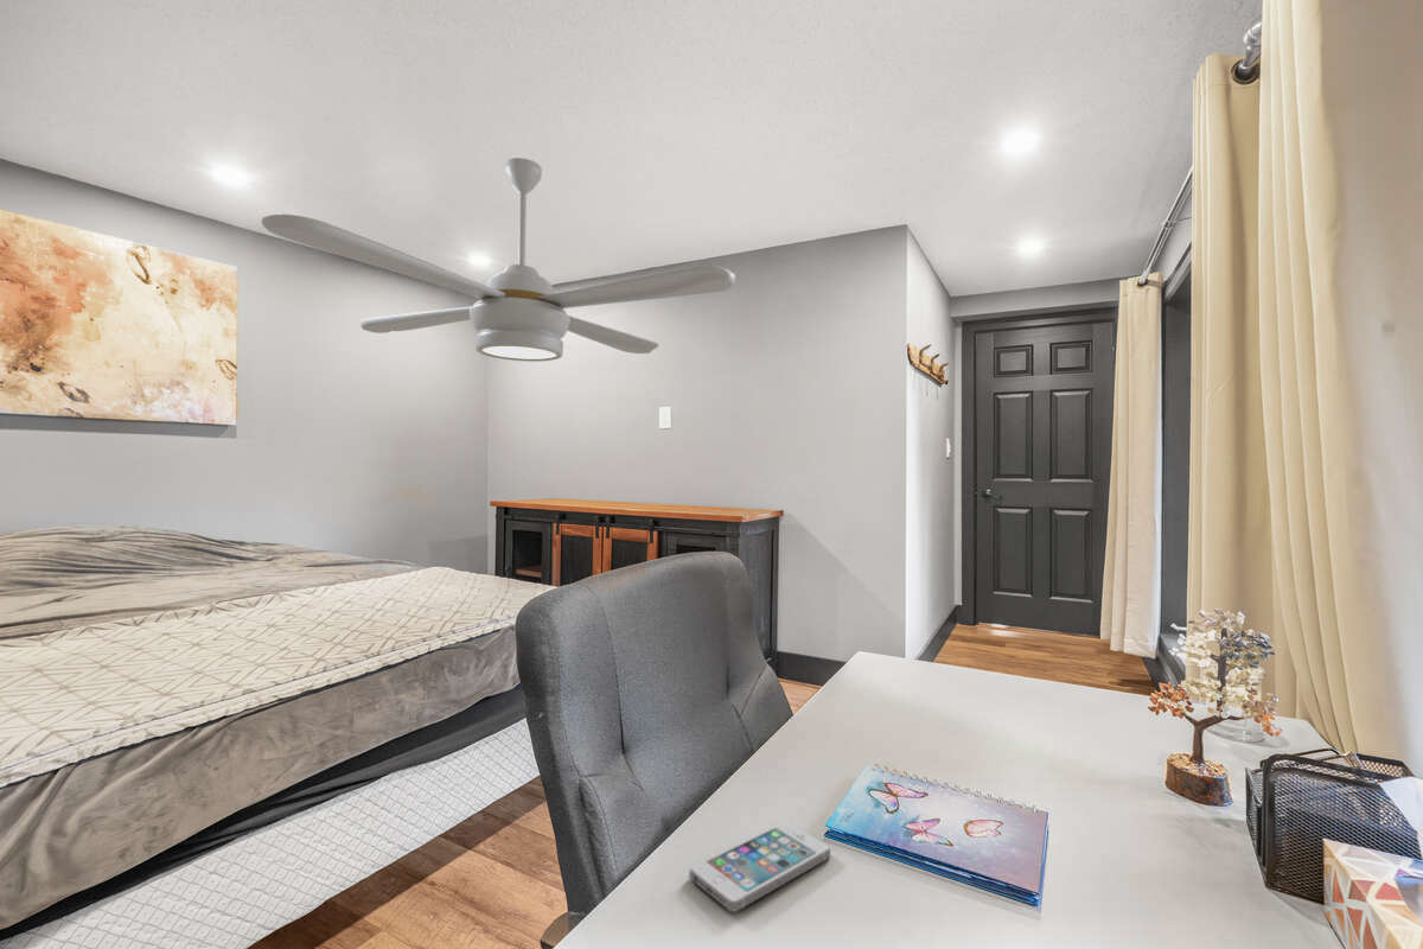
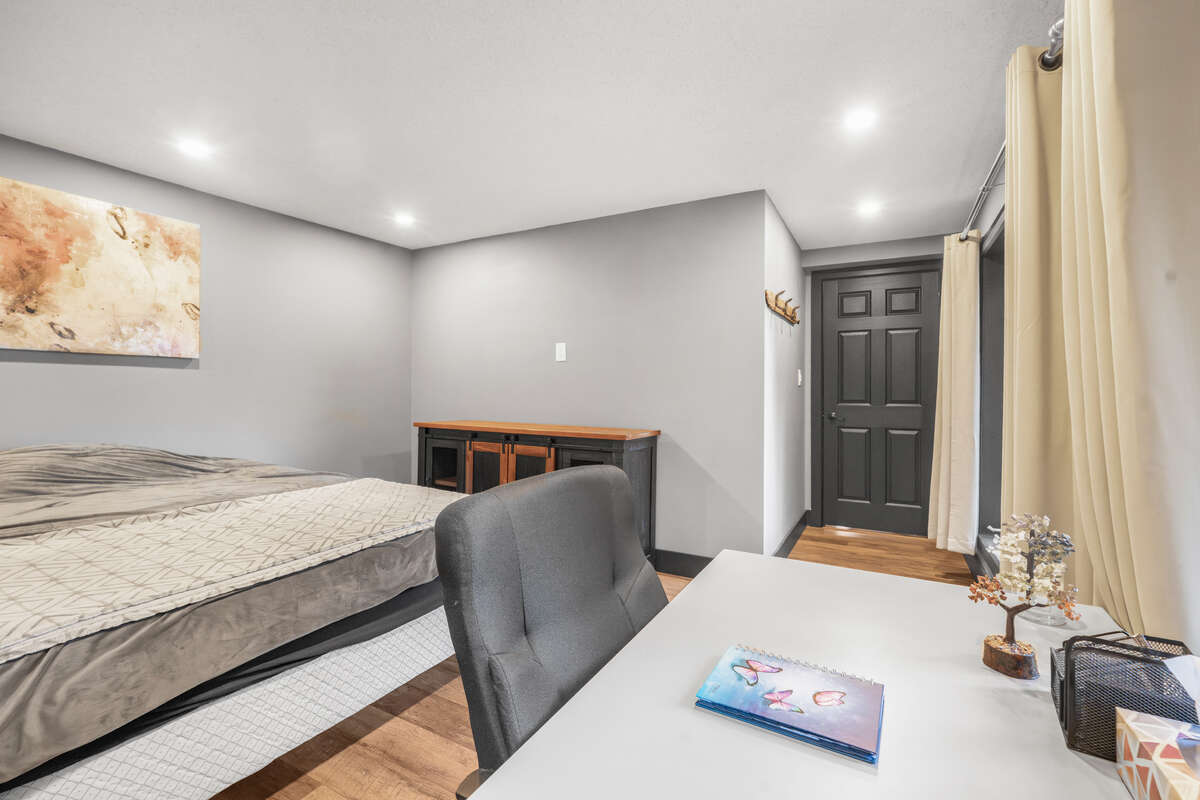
- smartphone (761, 861)
- ceiling fan (522, 260)
